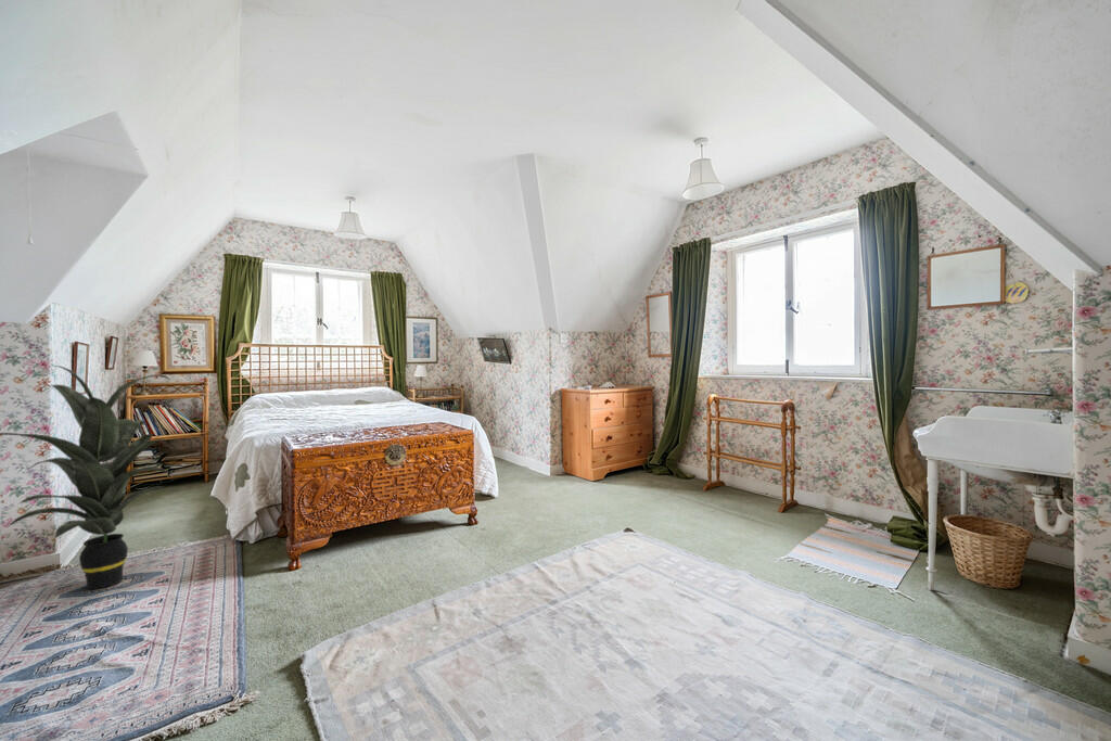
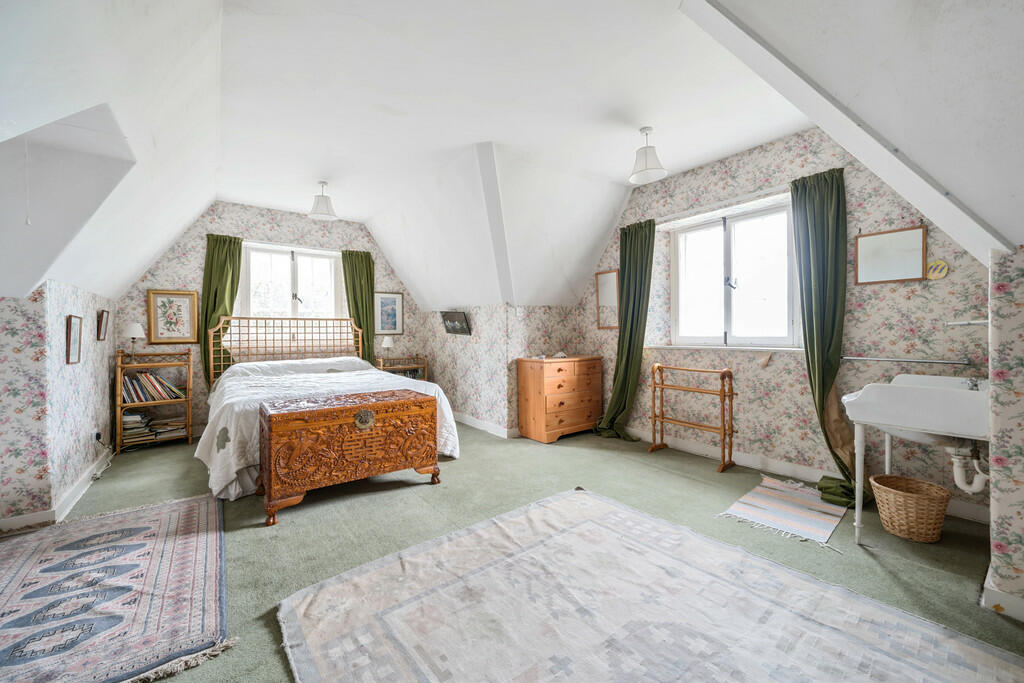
- indoor plant (91, 474)
